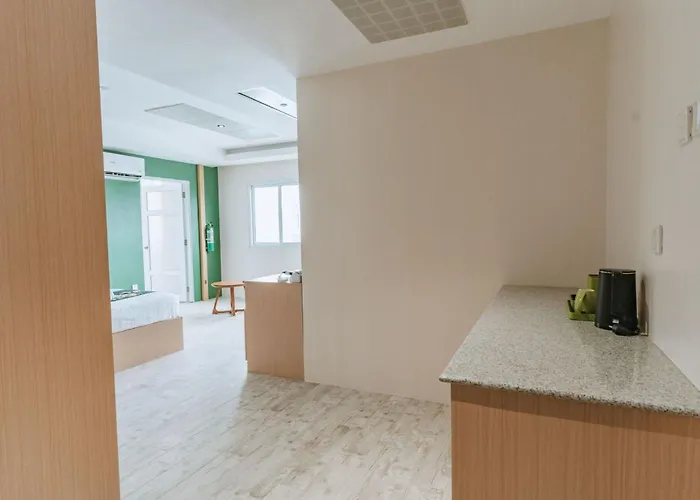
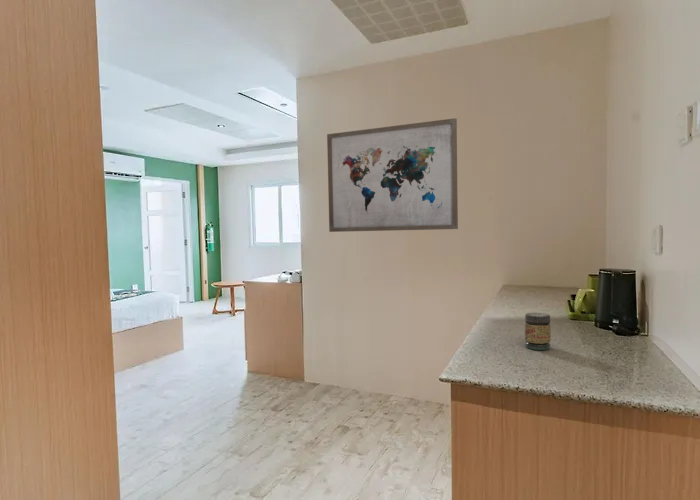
+ wall art (388, 179)
+ jar (537, 330)
